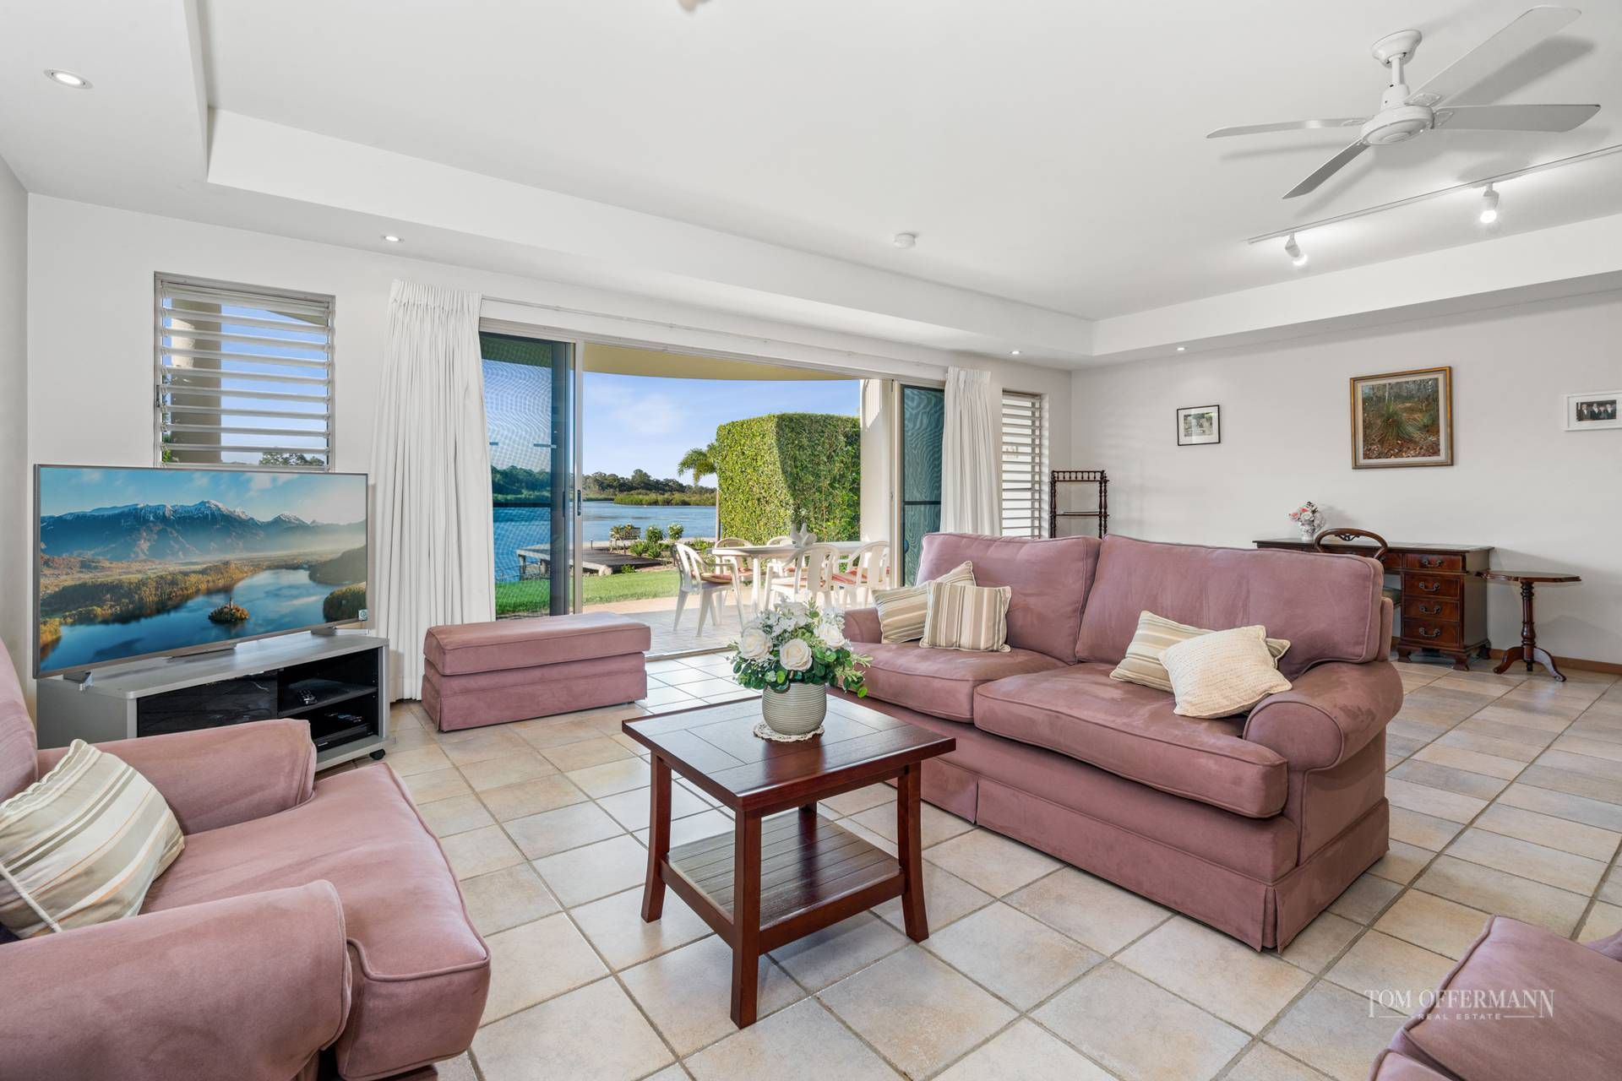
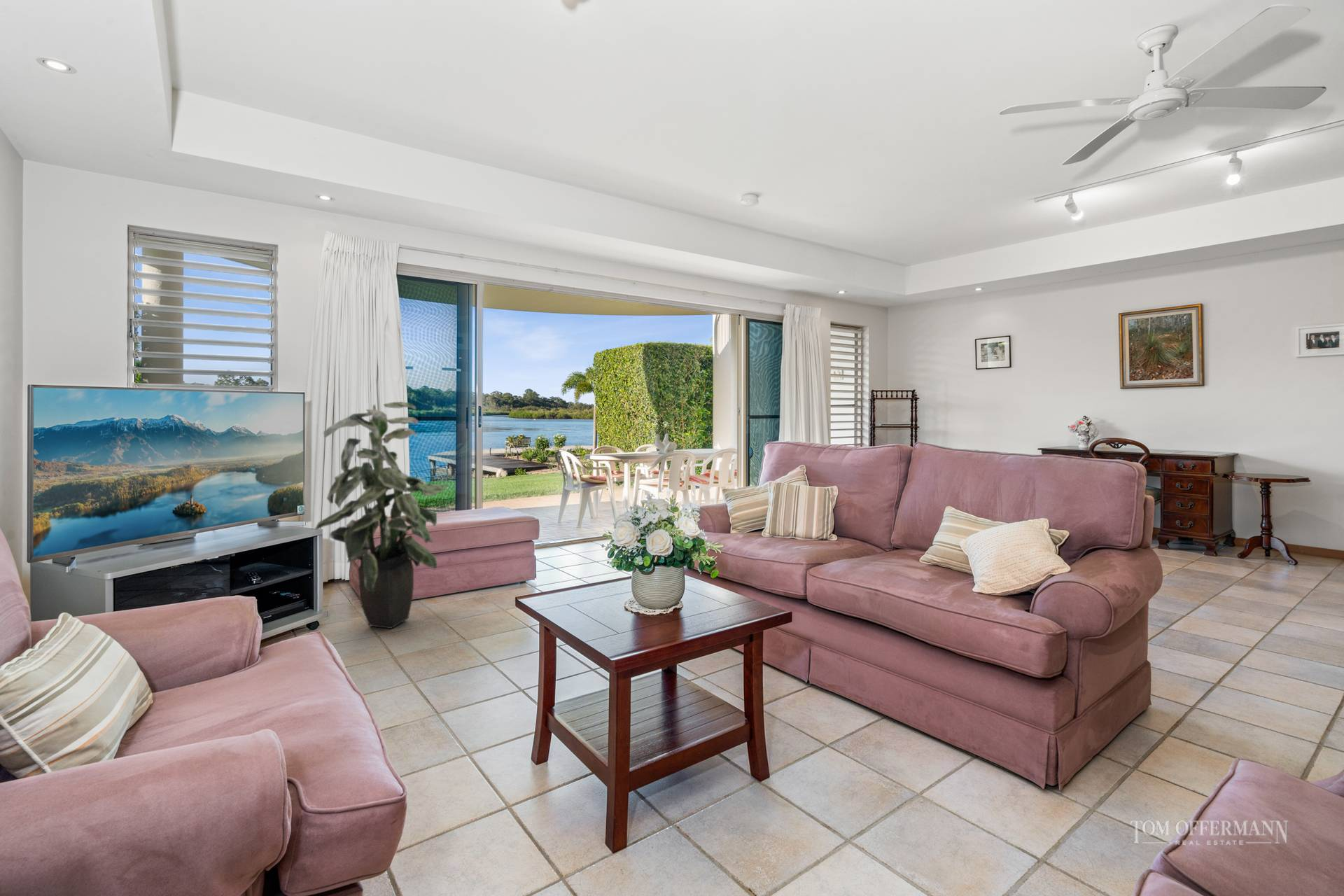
+ indoor plant (387, 516)
